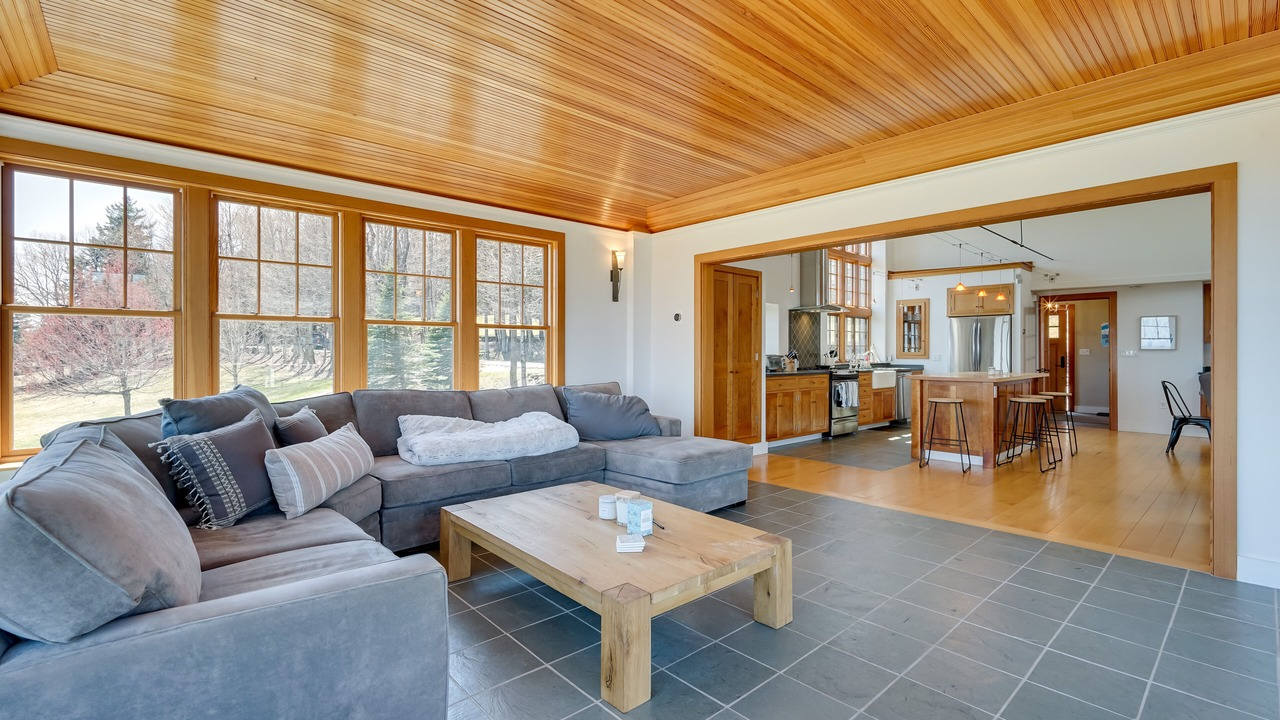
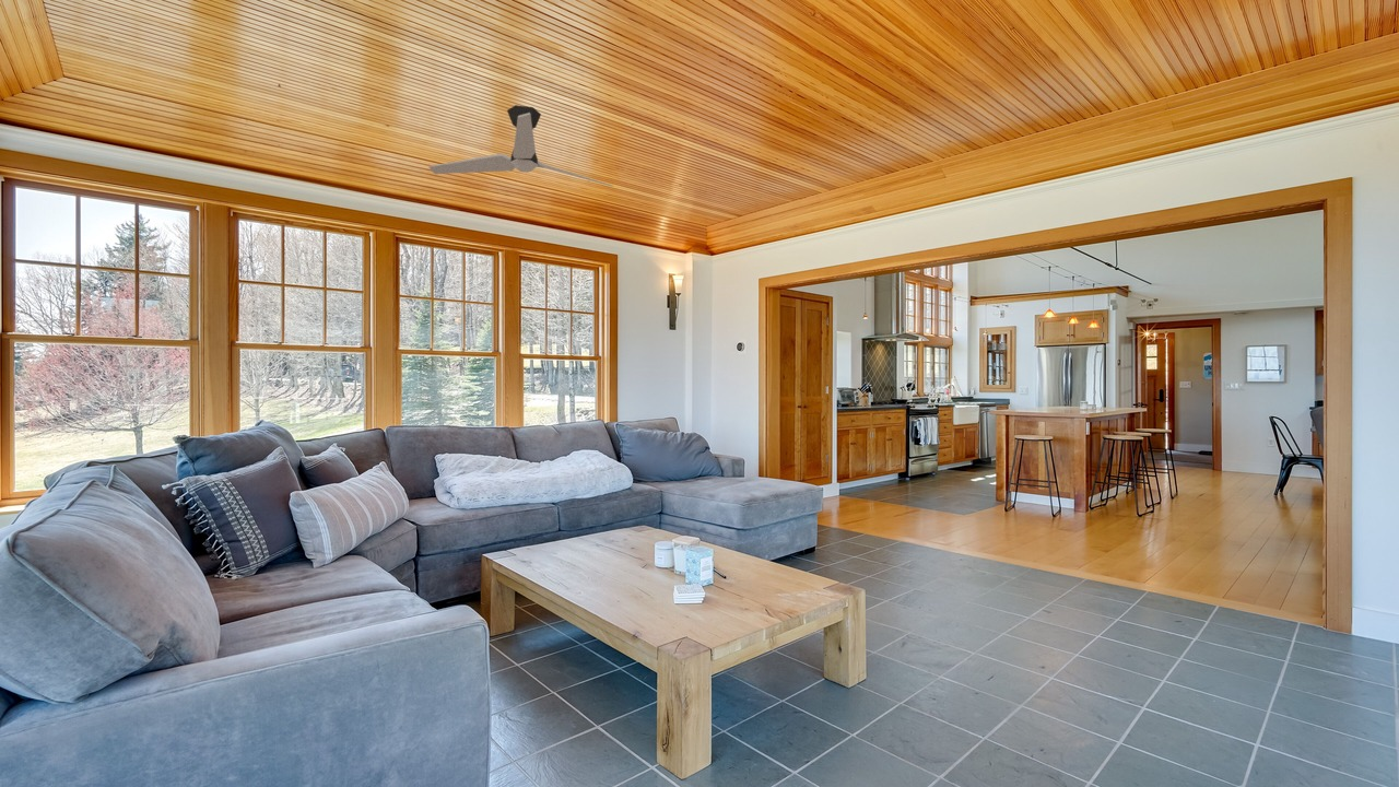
+ ceiling fan (524, 131)
